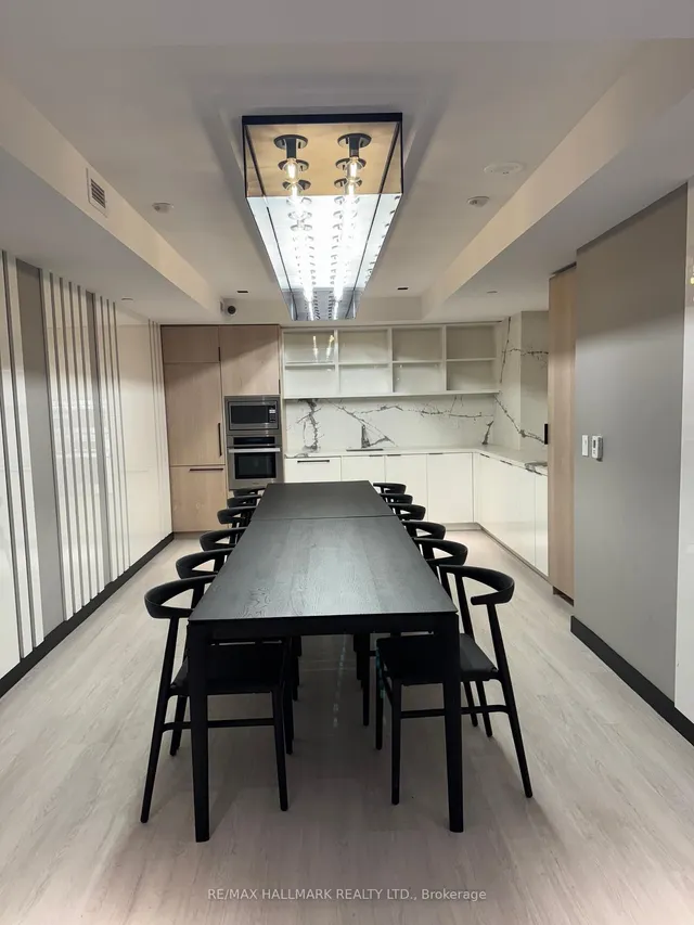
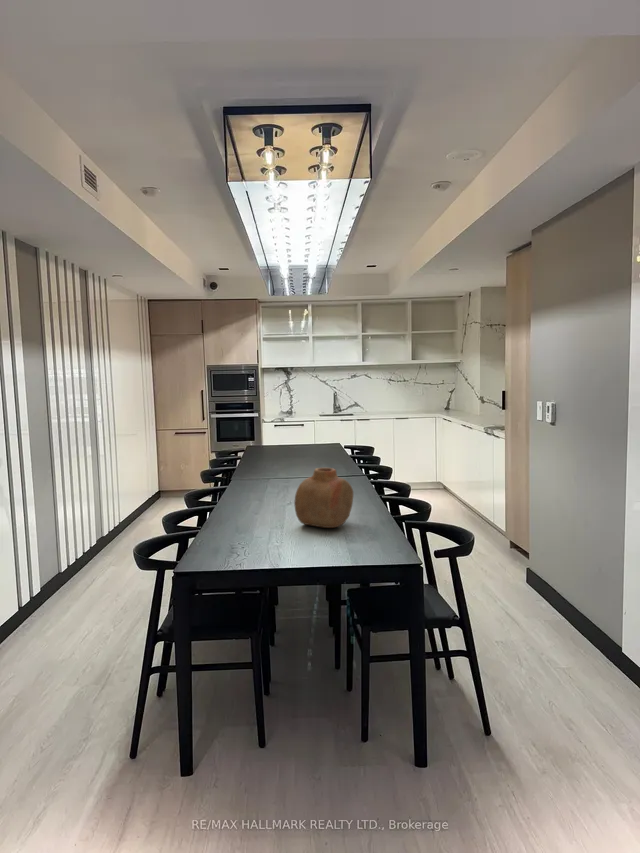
+ vase (325, 497)
